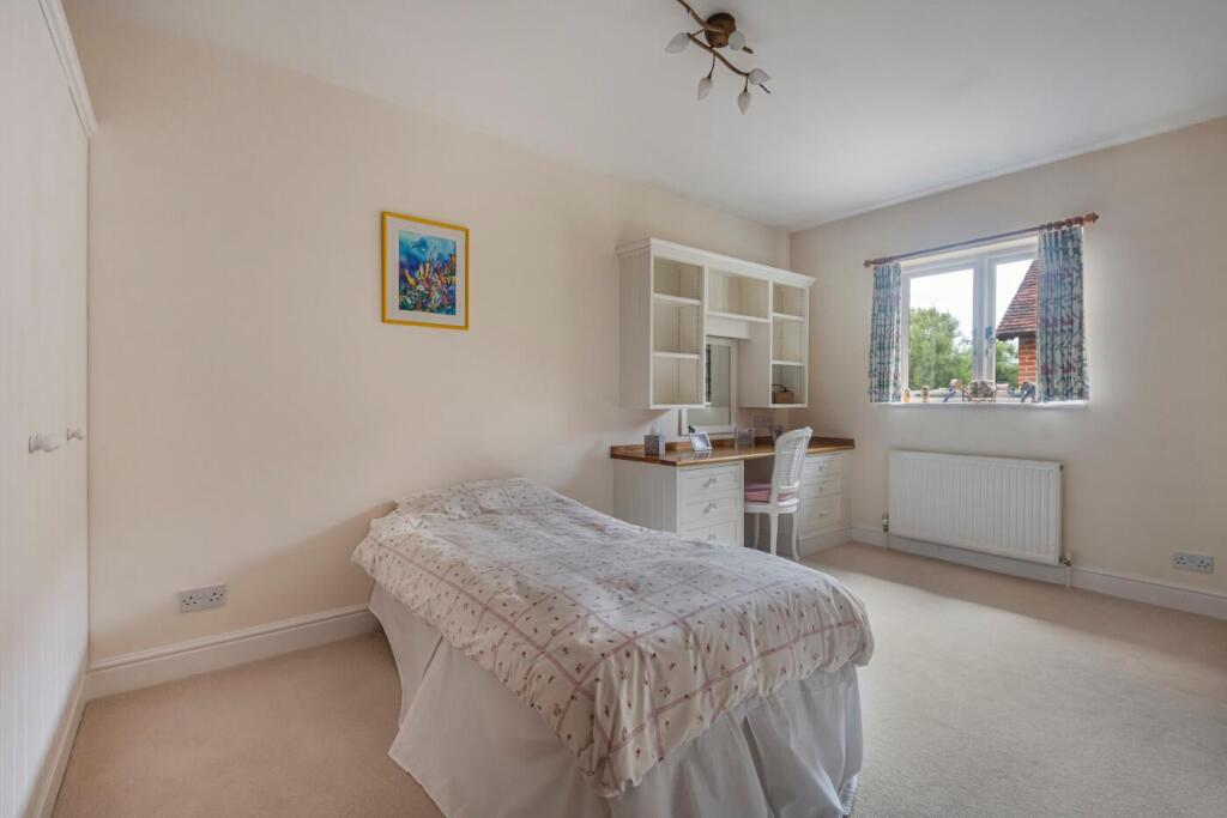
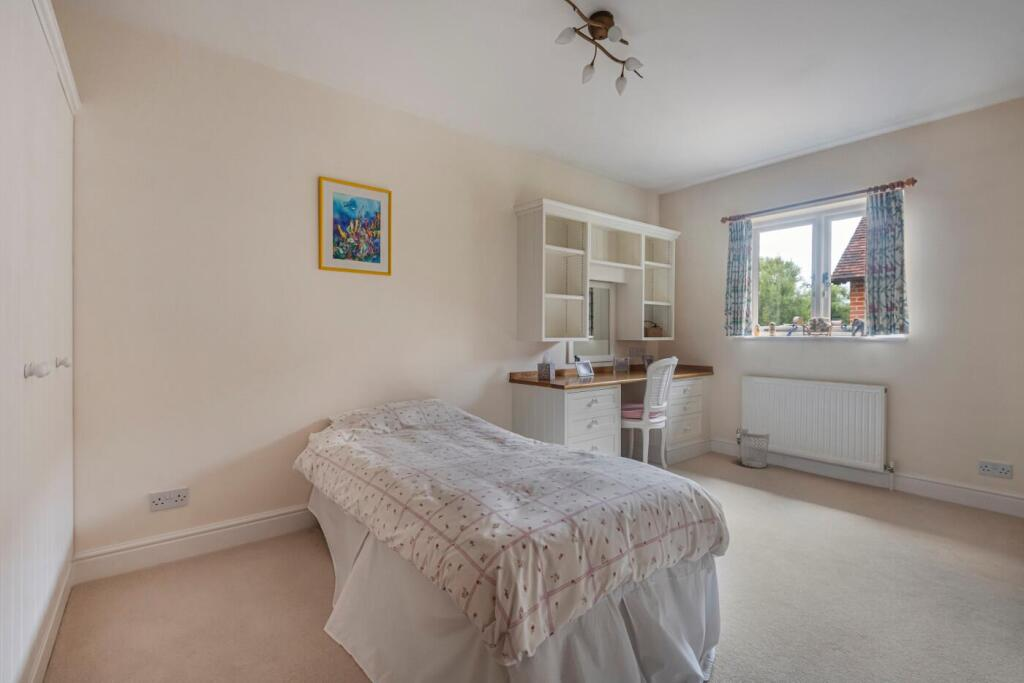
+ wastebasket (754, 448)
